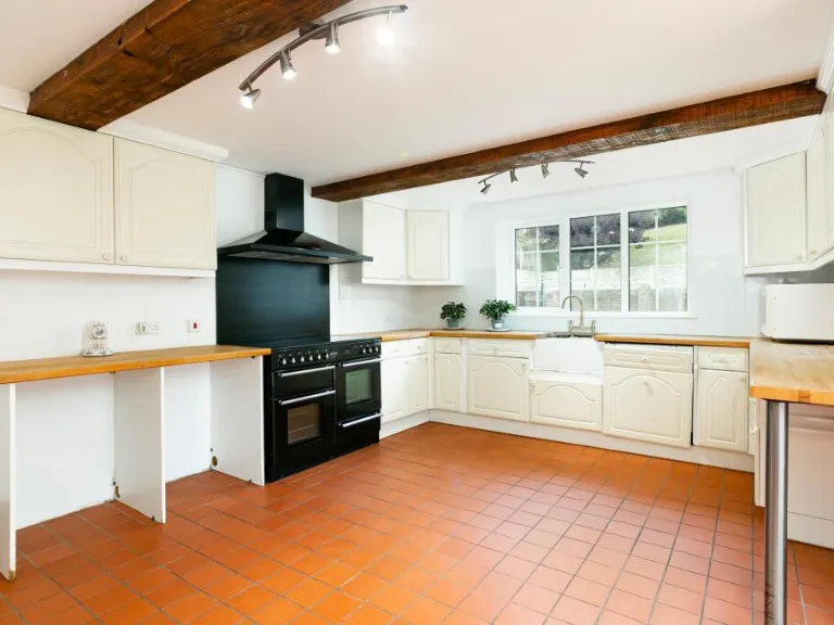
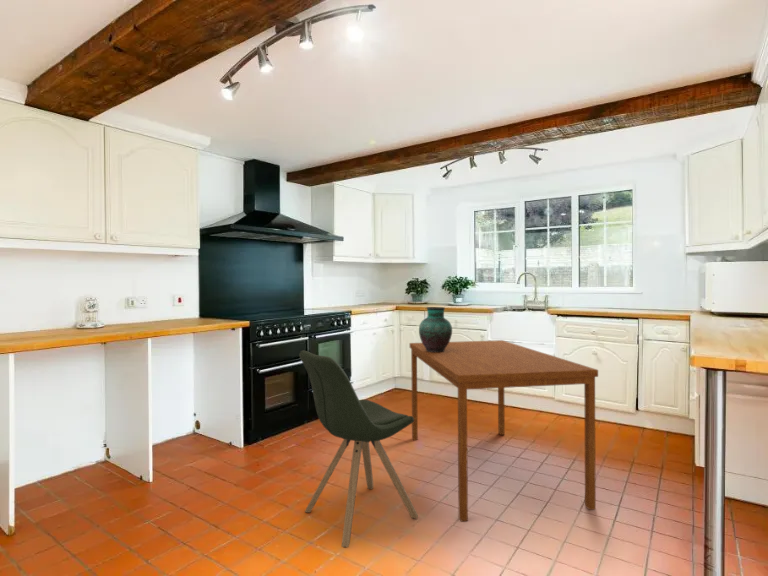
+ chair (358, 431)
+ vase (435, 328)
+ dining table (498, 410)
